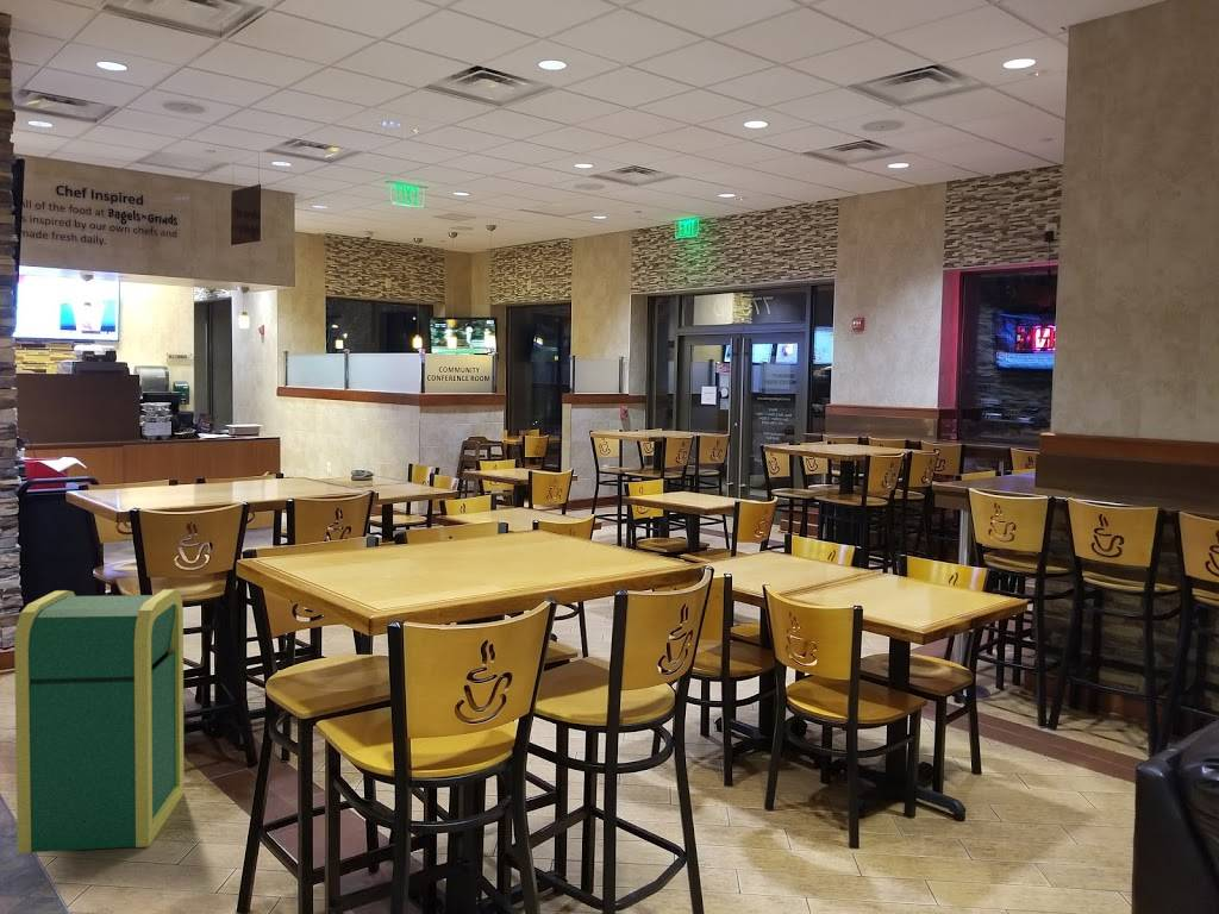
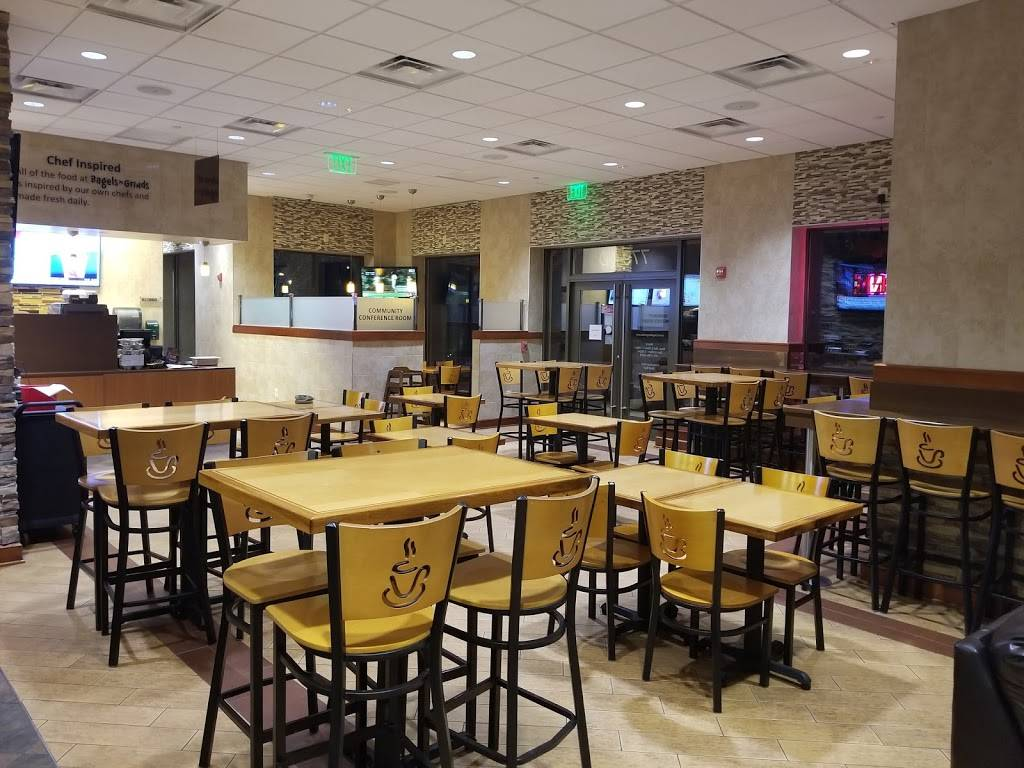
- trash can (105, 709)
